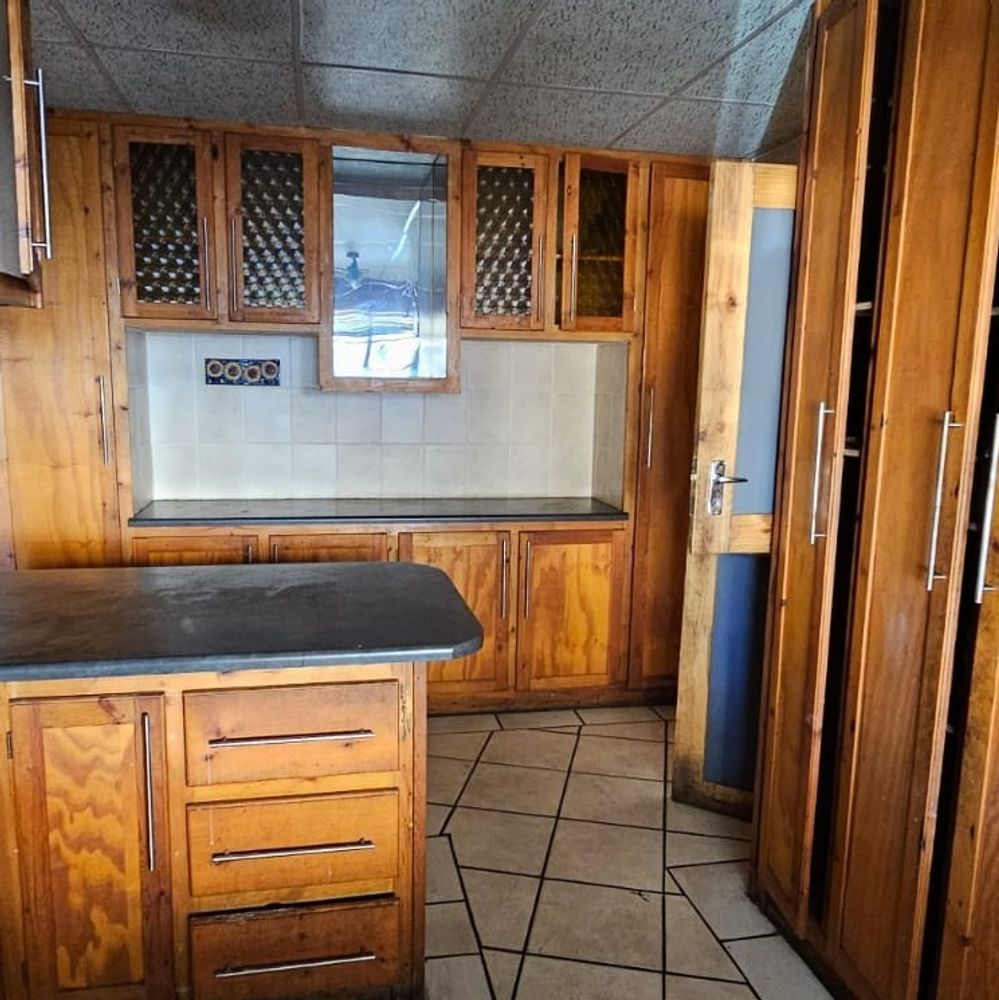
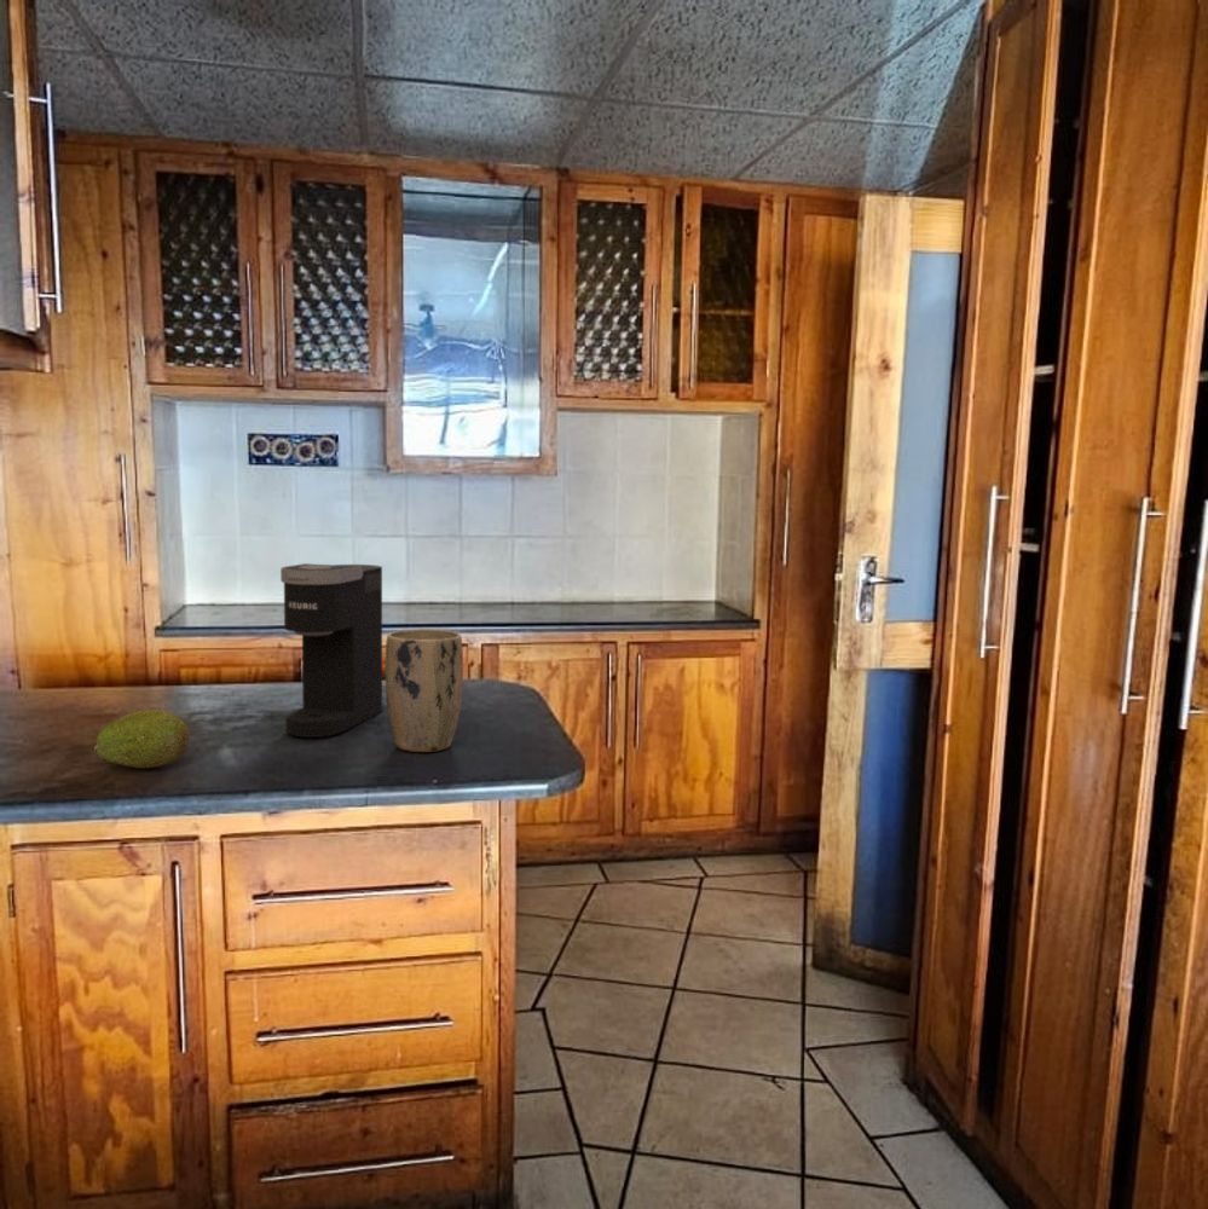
+ coffee maker (335, 643)
+ plant pot (423, 689)
+ fruit (139, 737)
